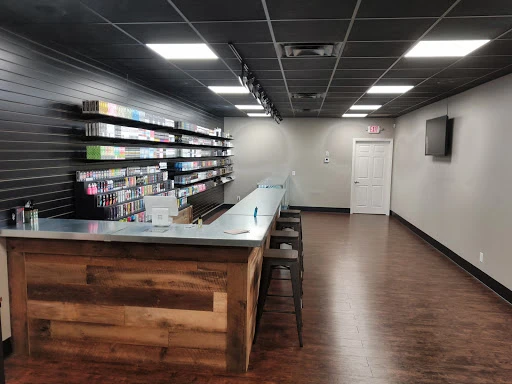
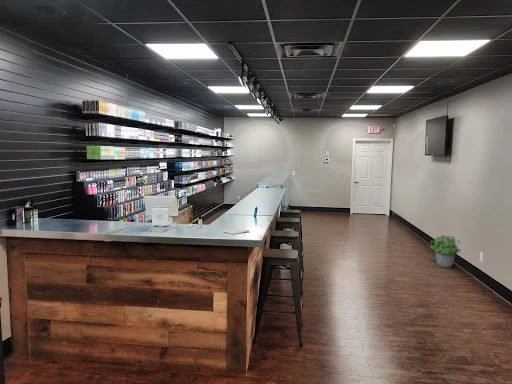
+ potted plant (444, 250)
